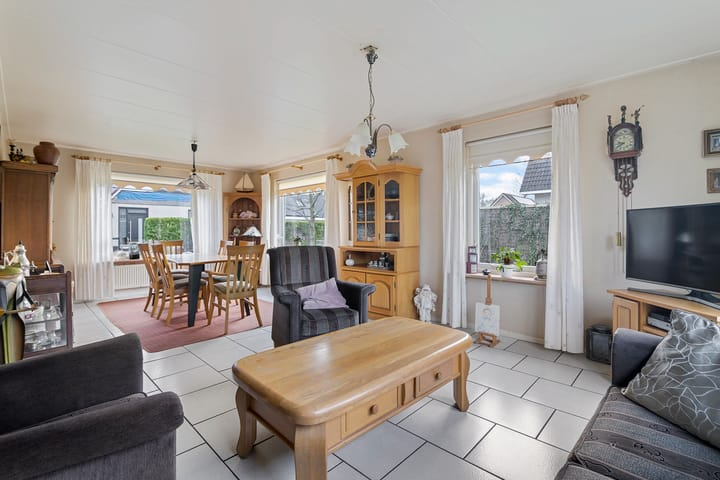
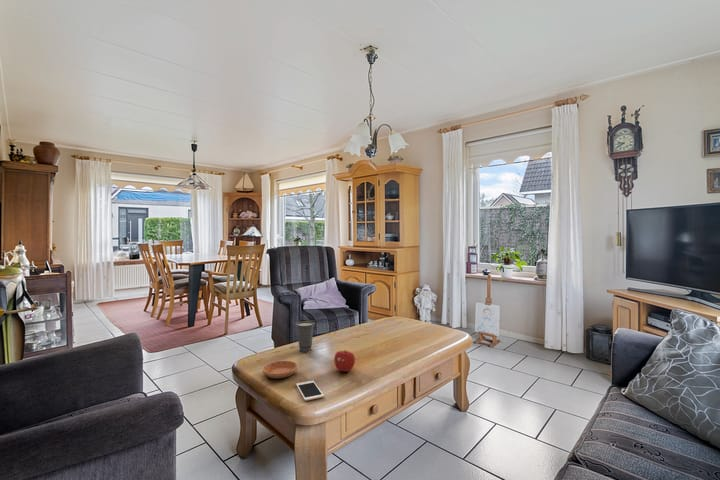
+ saucer (280, 369)
+ cup (305, 336)
+ fruit (344, 359)
+ cell phone (309, 390)
